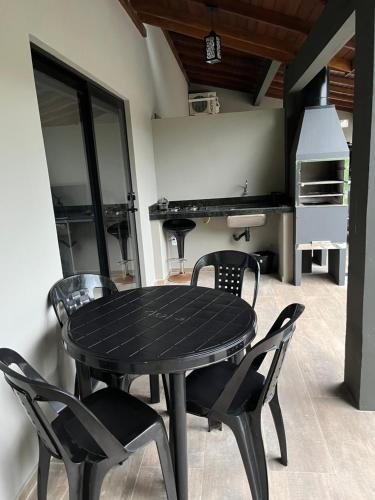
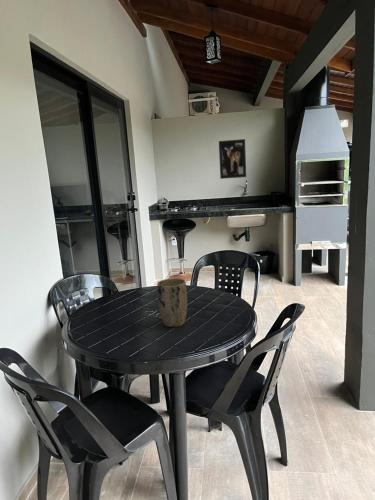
+ plant pot (172, 302)
+ wall art (232, 159)
